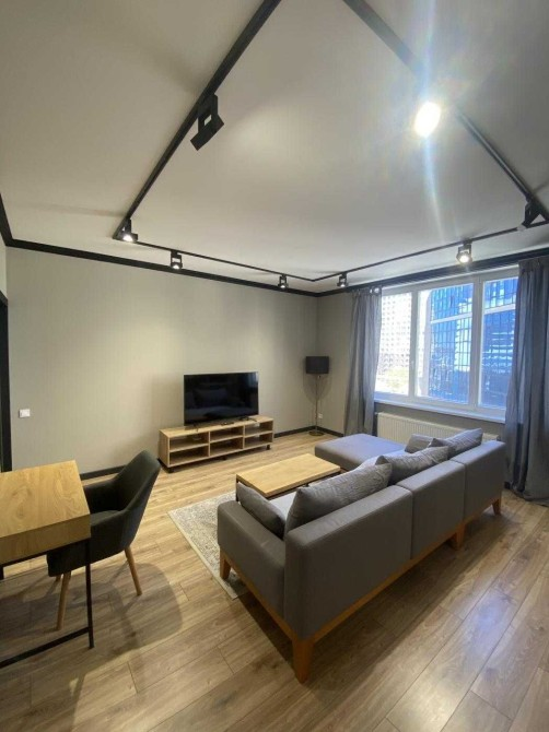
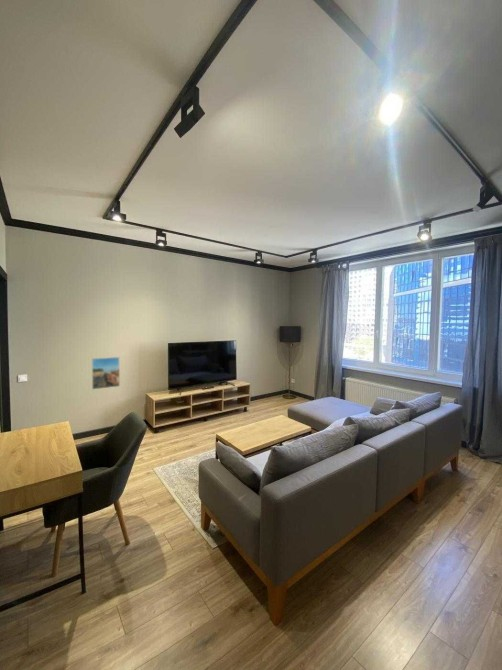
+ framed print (106, 372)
